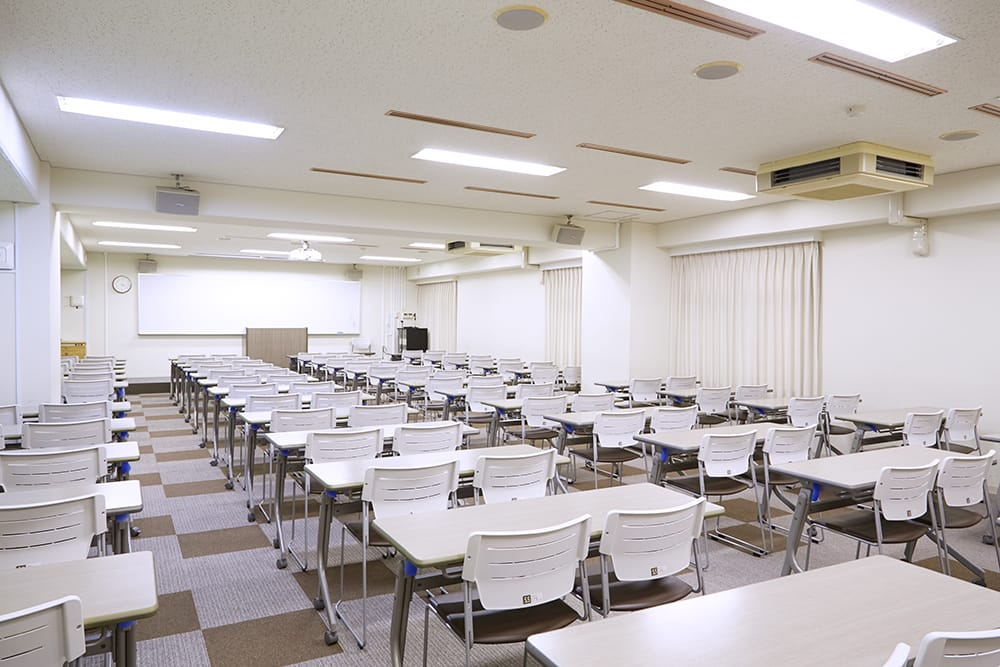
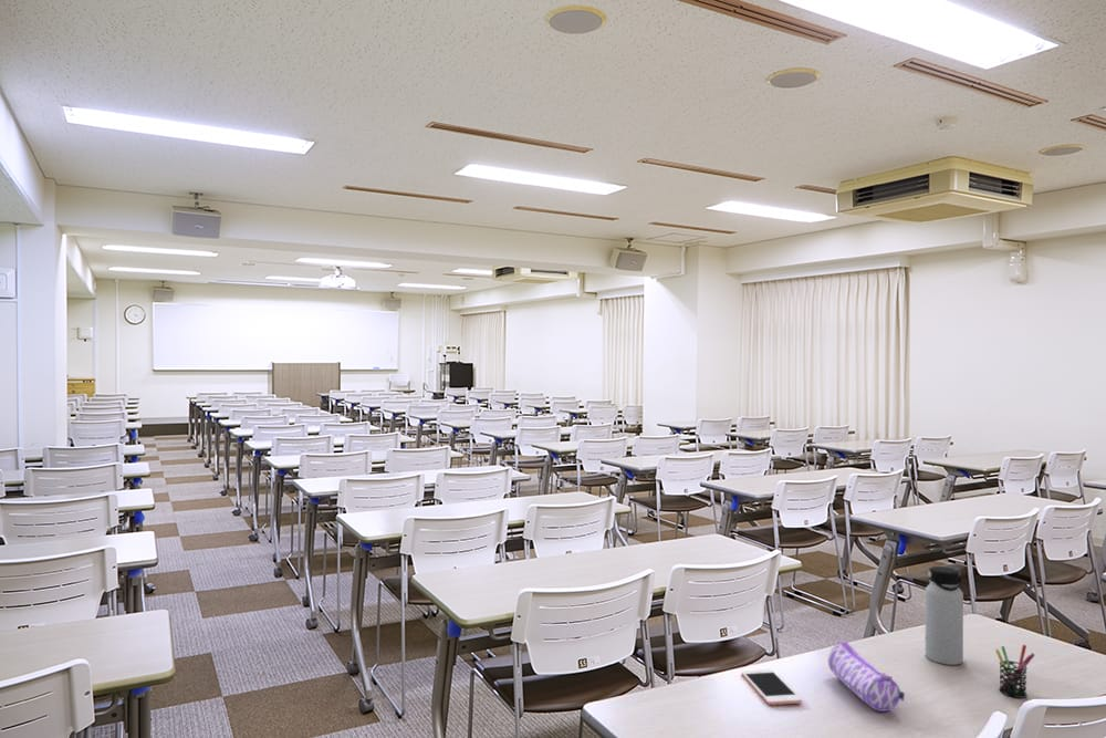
+ water bottle (943, 613)
+ pencil case (862, 675)
+ cell phone (770, 686)
+ pen holder (1012, 667)
